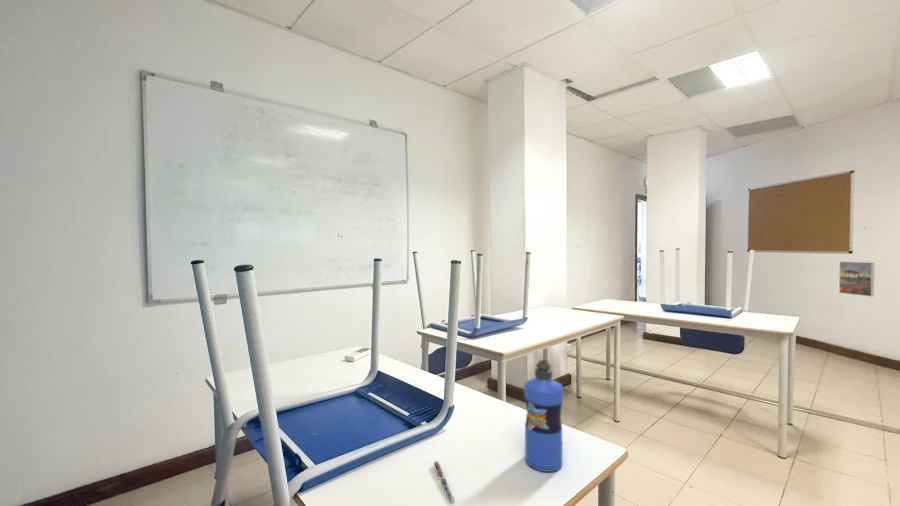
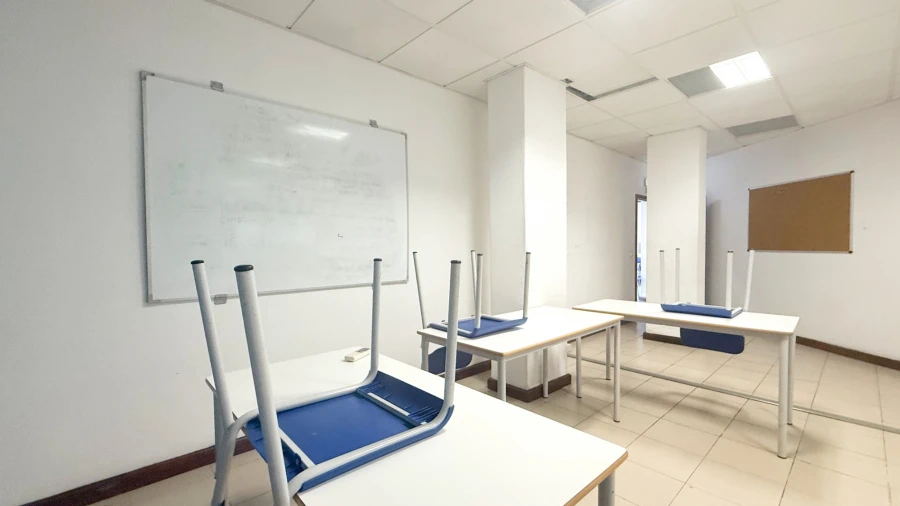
- water bottle (543, 411)
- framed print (856, 278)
- pen (443, 480)
